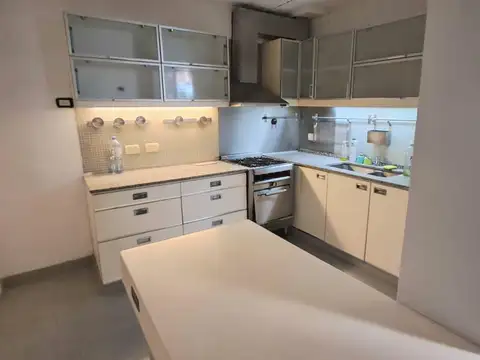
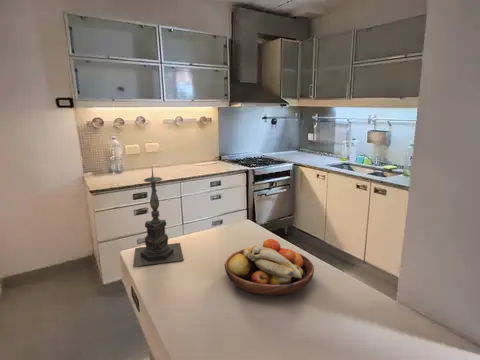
+ candle holder (155, 210)
+ fruit bowl (269, 260)
